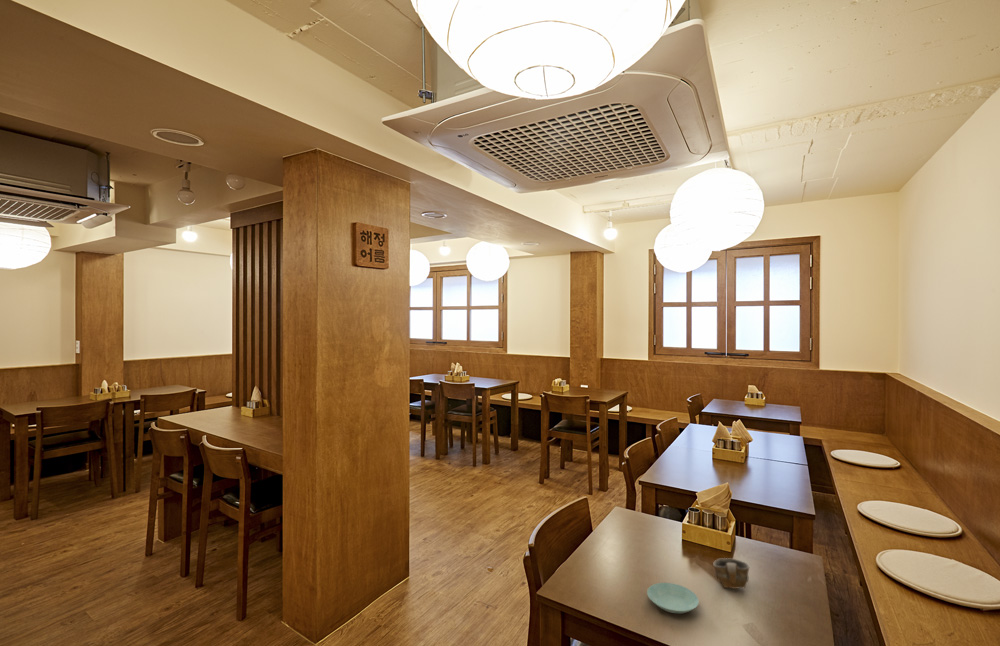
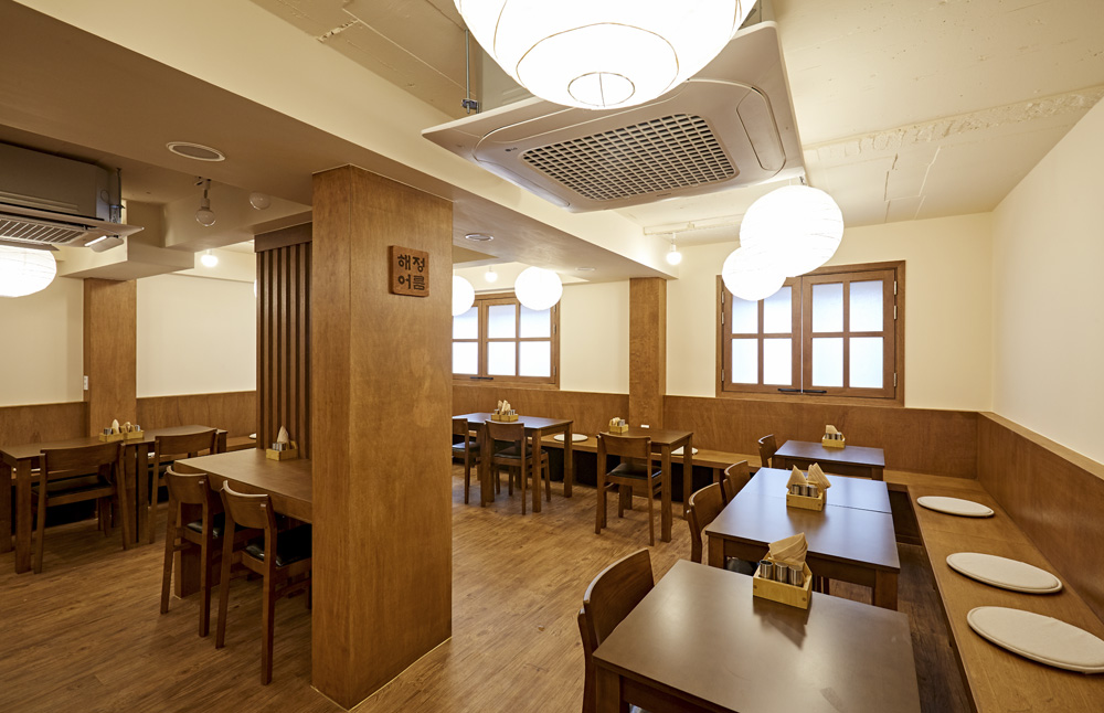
- cup (729, 571)
- saucer (672, 600)
